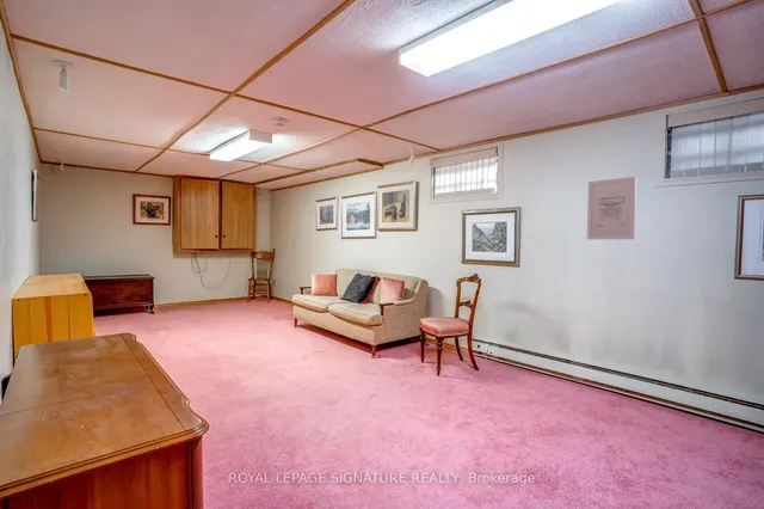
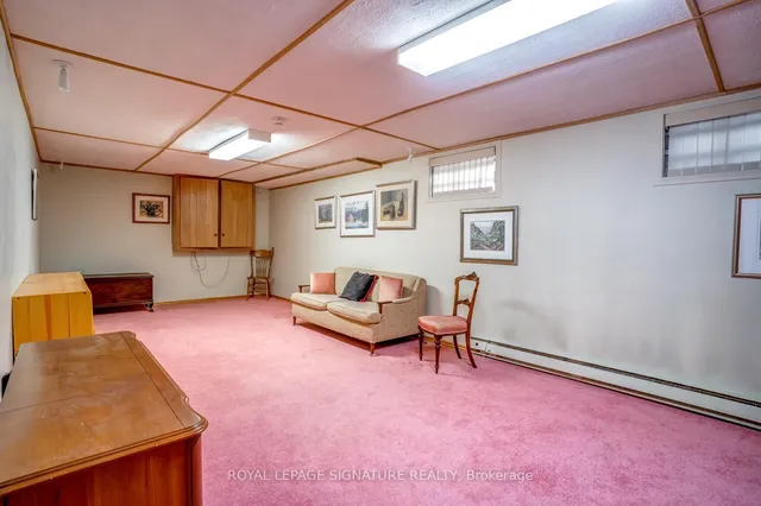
- wall art (610, 209)
